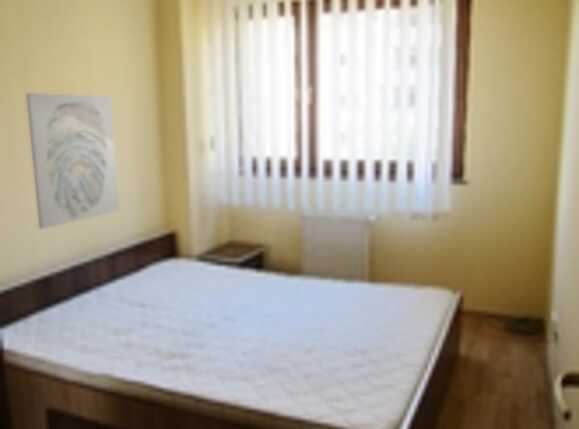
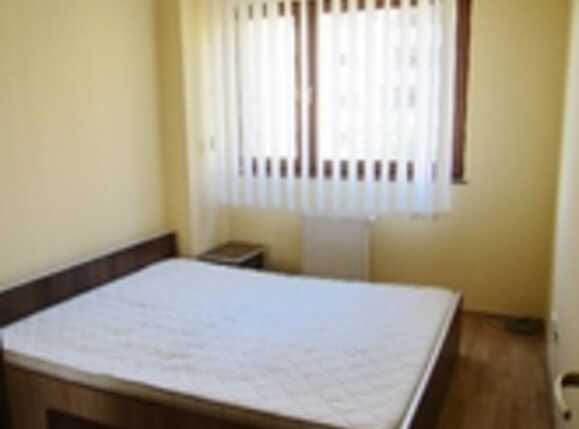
- wall art (77, 158)
